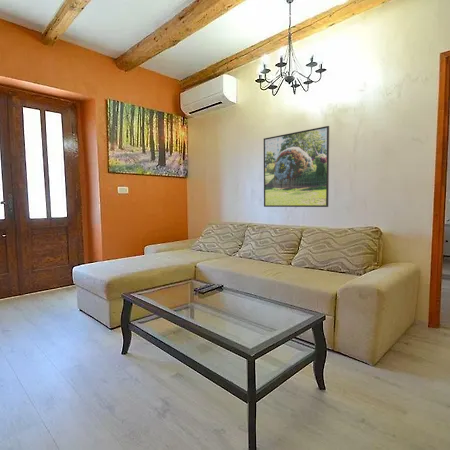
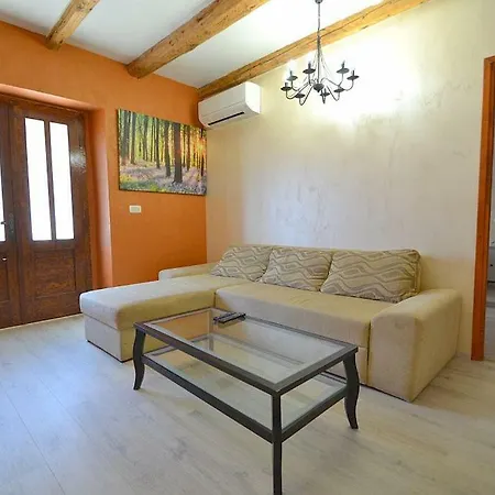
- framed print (293, 170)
